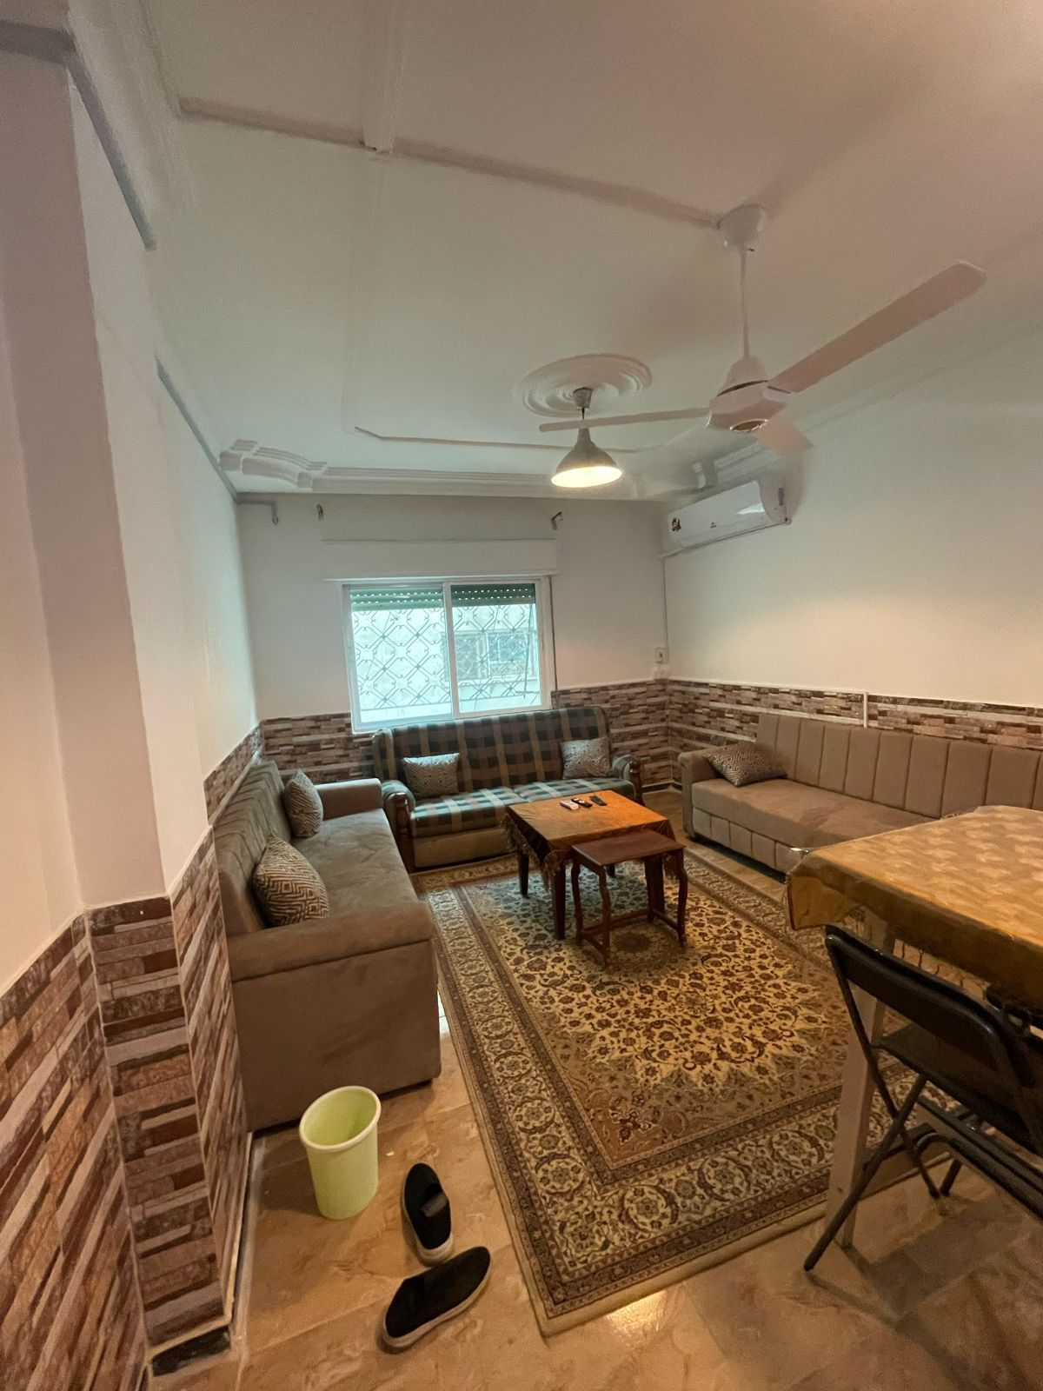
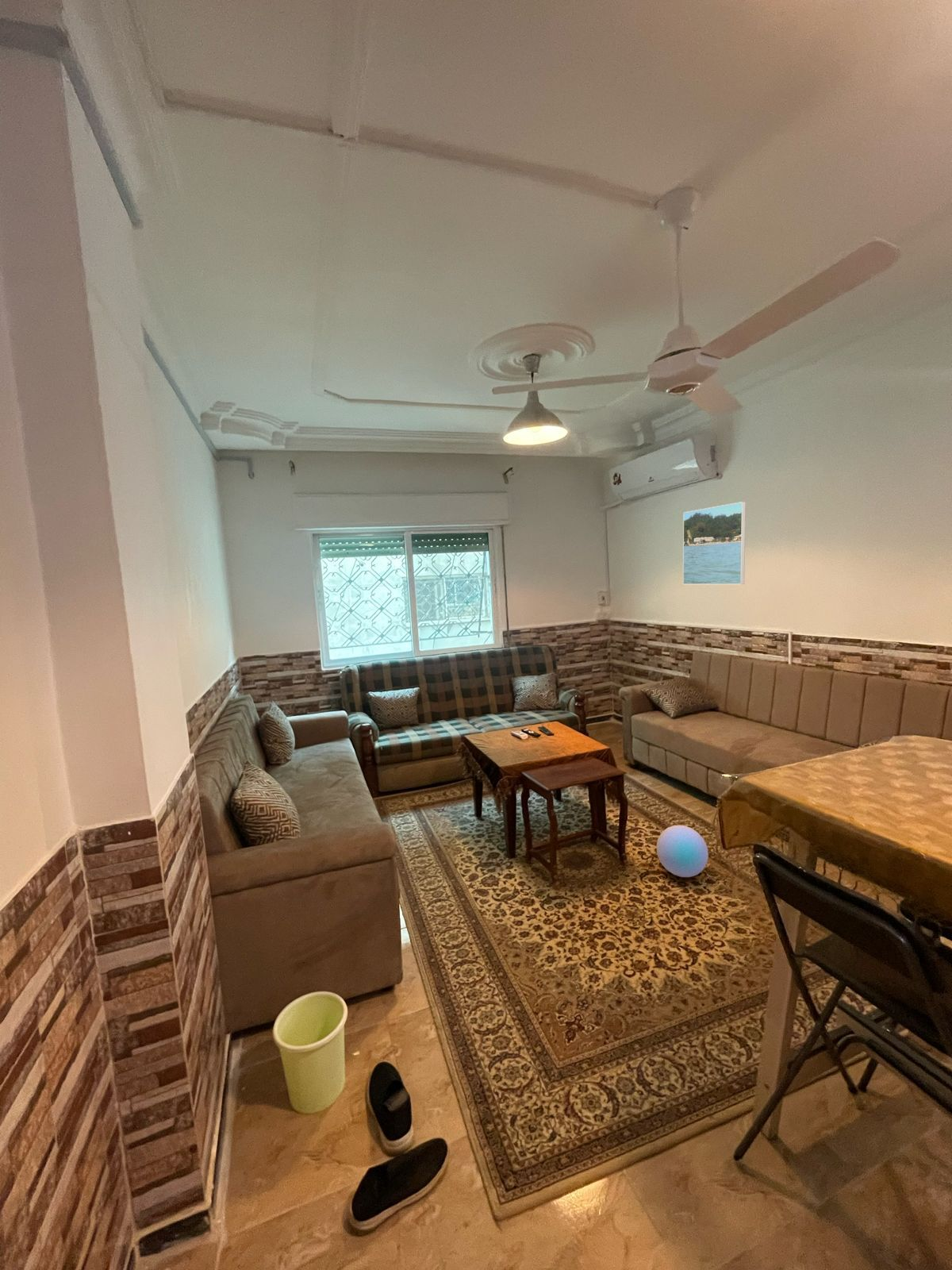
+ ball (681, 850)
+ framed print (712, 546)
